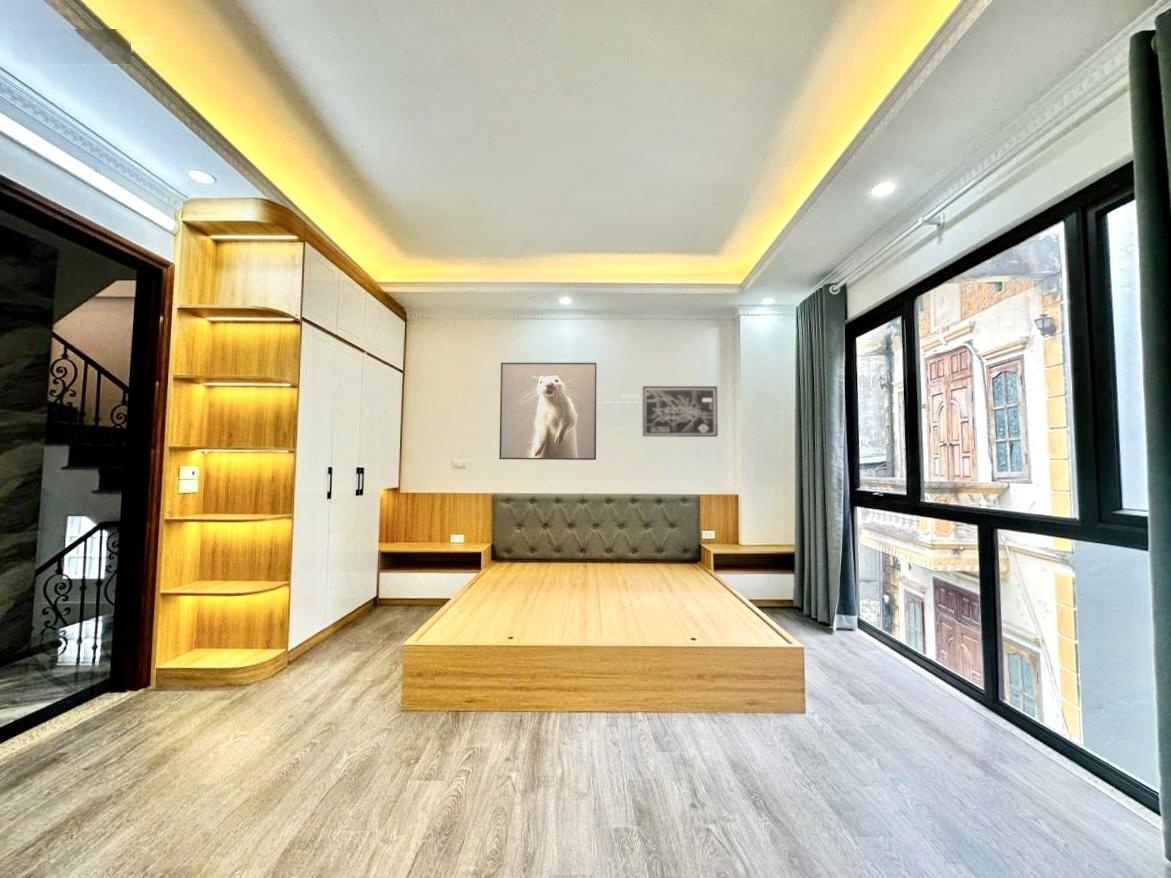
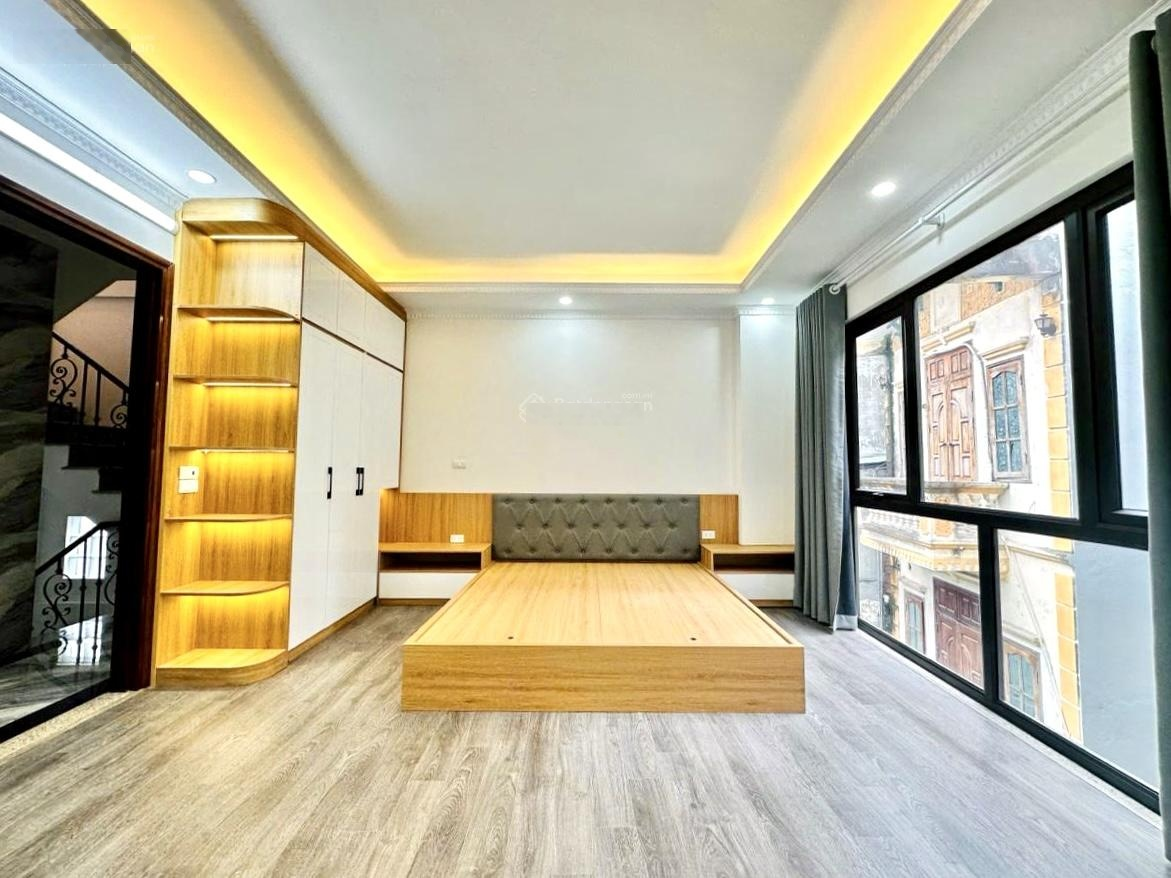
- wall art (679, 411)
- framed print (548, 410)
